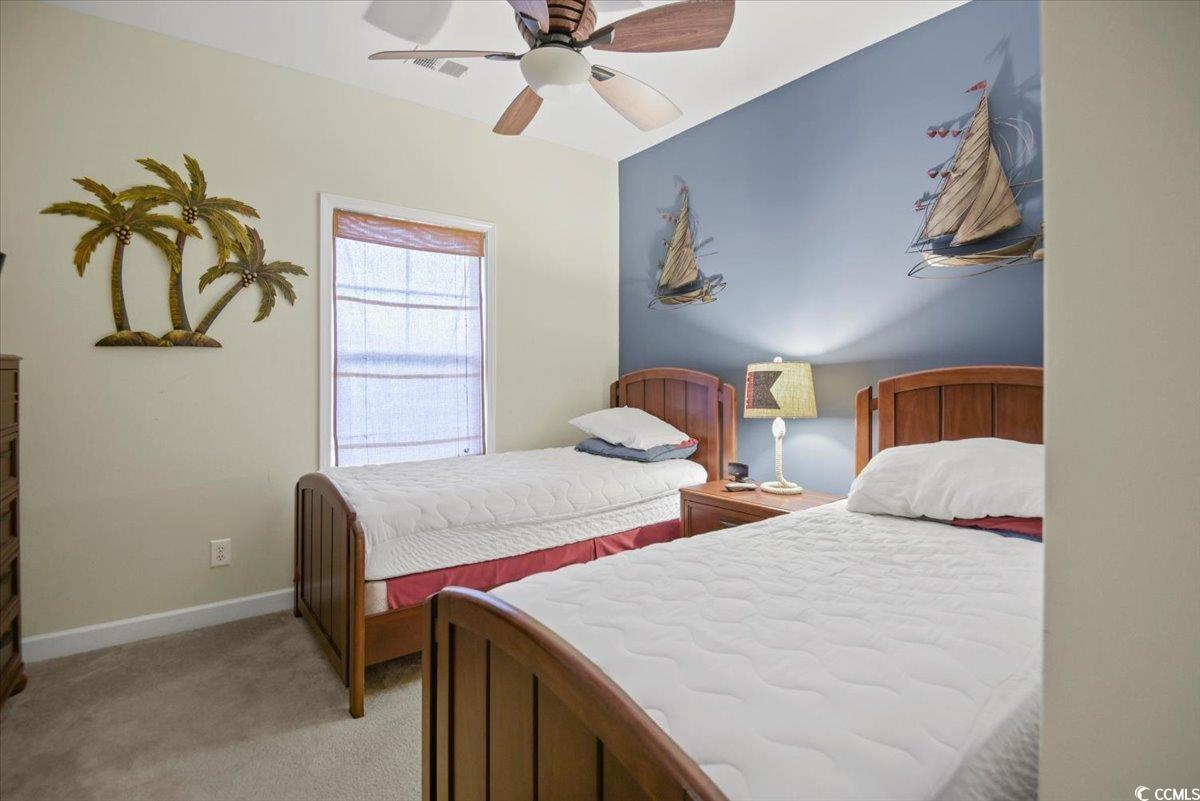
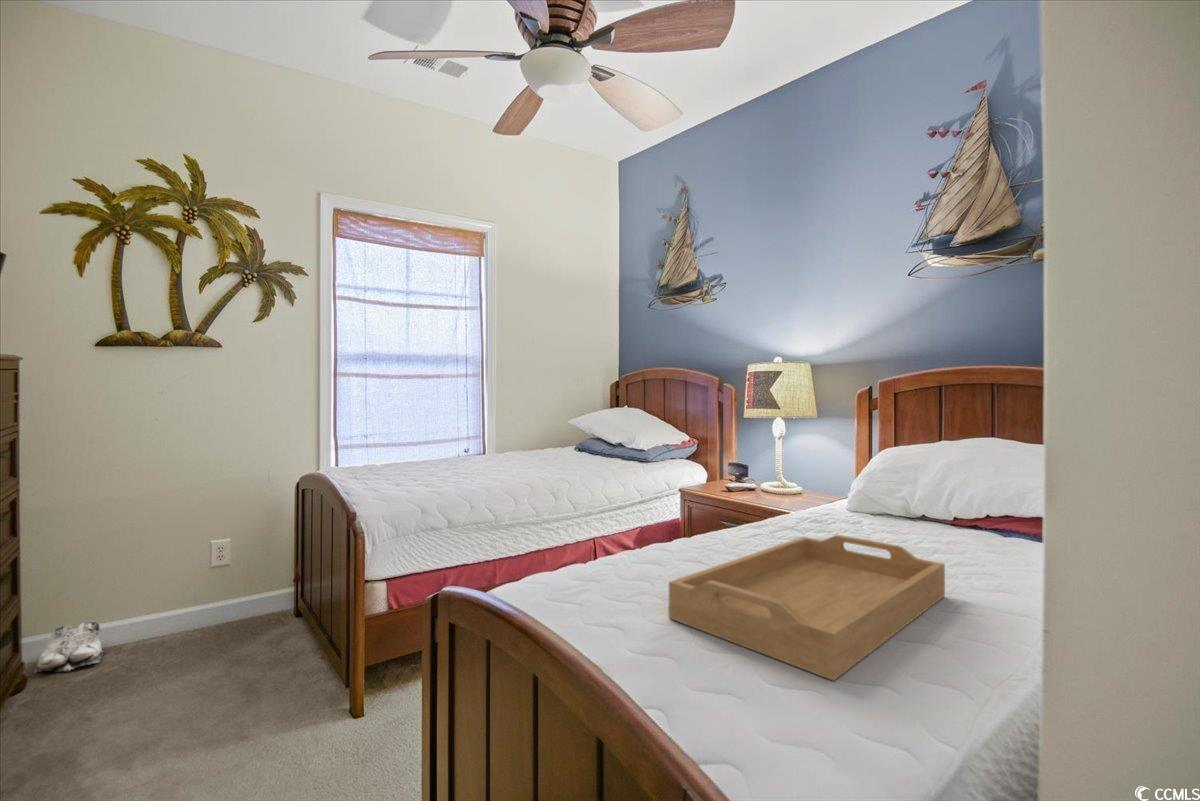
+ shoe (71, 643)
+ serving tray (814, 584)
